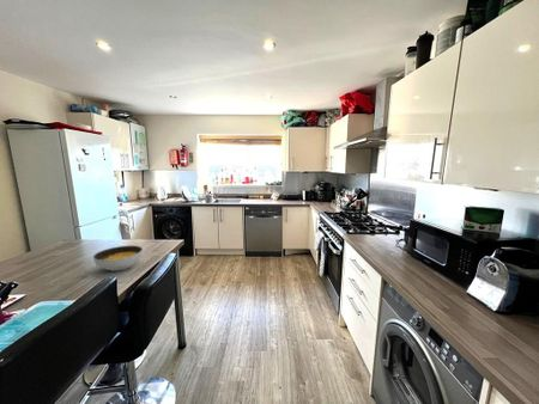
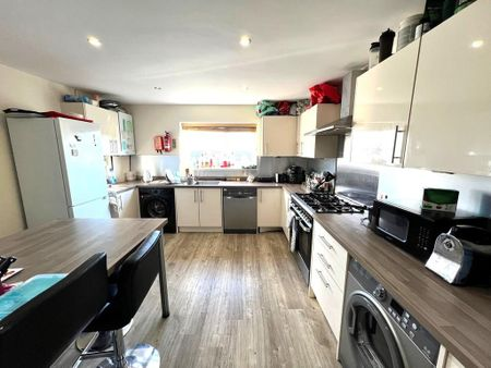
- soup bowl (119, 259)
